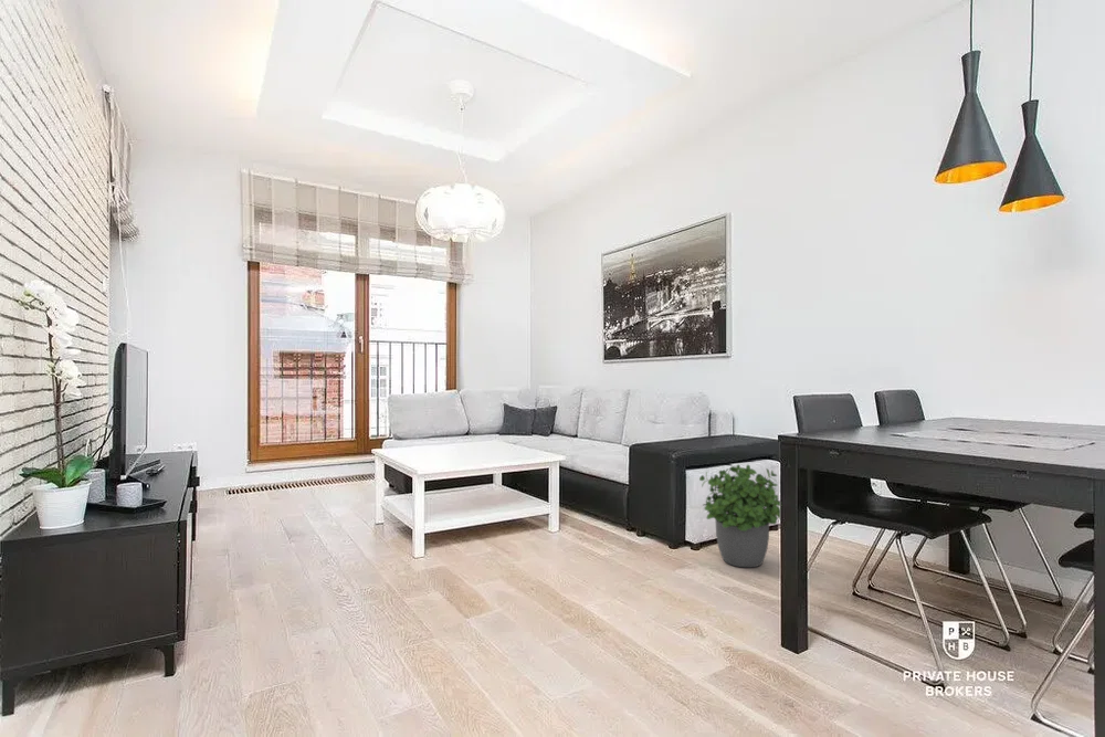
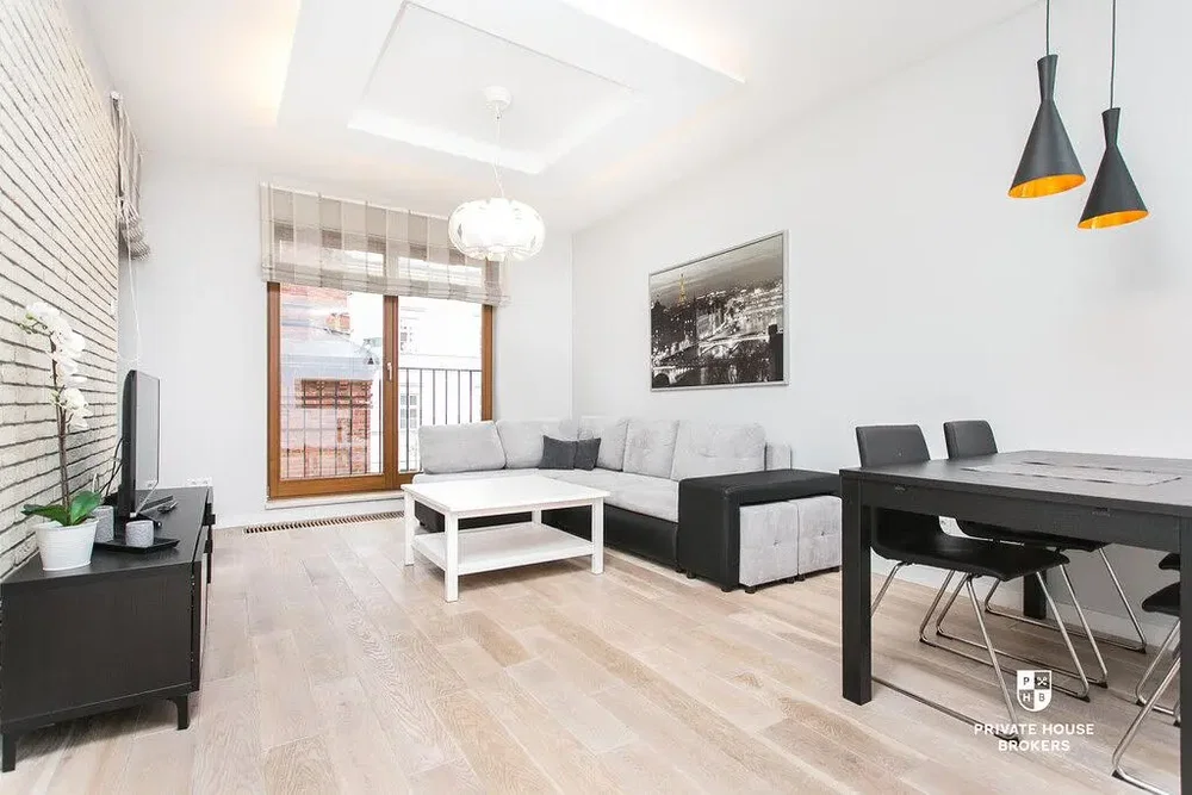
- potted plant (744, 513)
